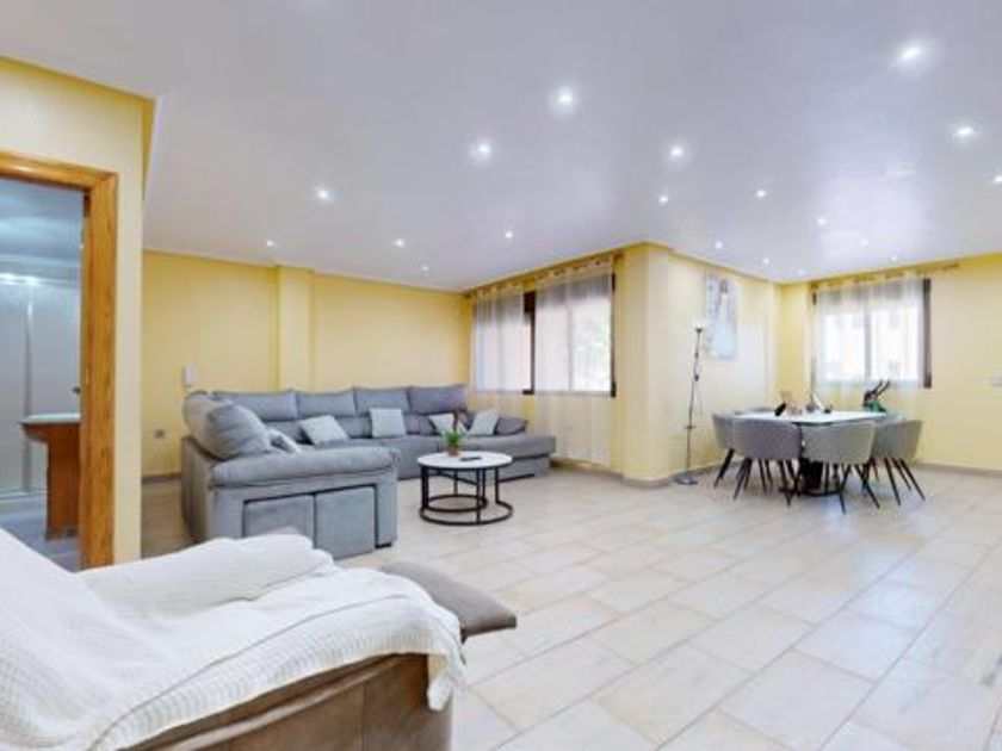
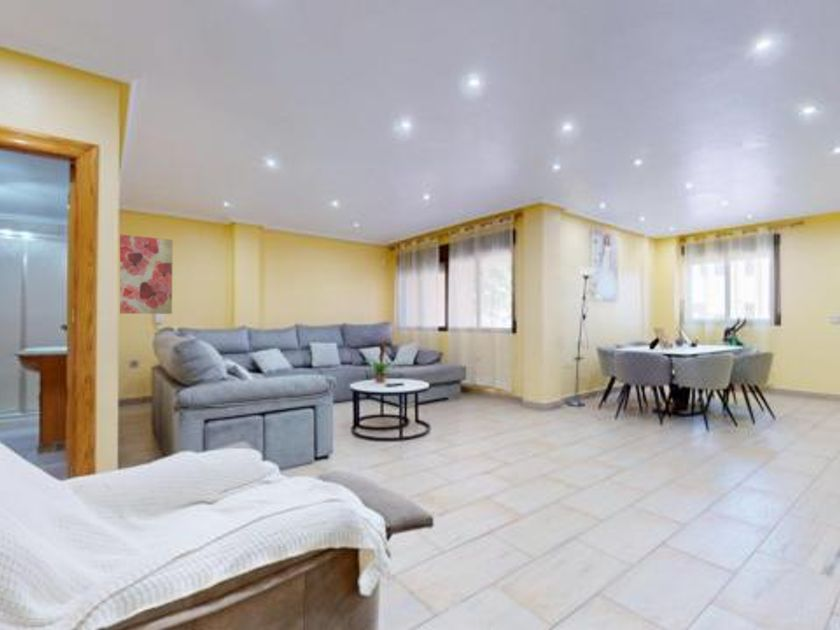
+ wall art (138, 275)
